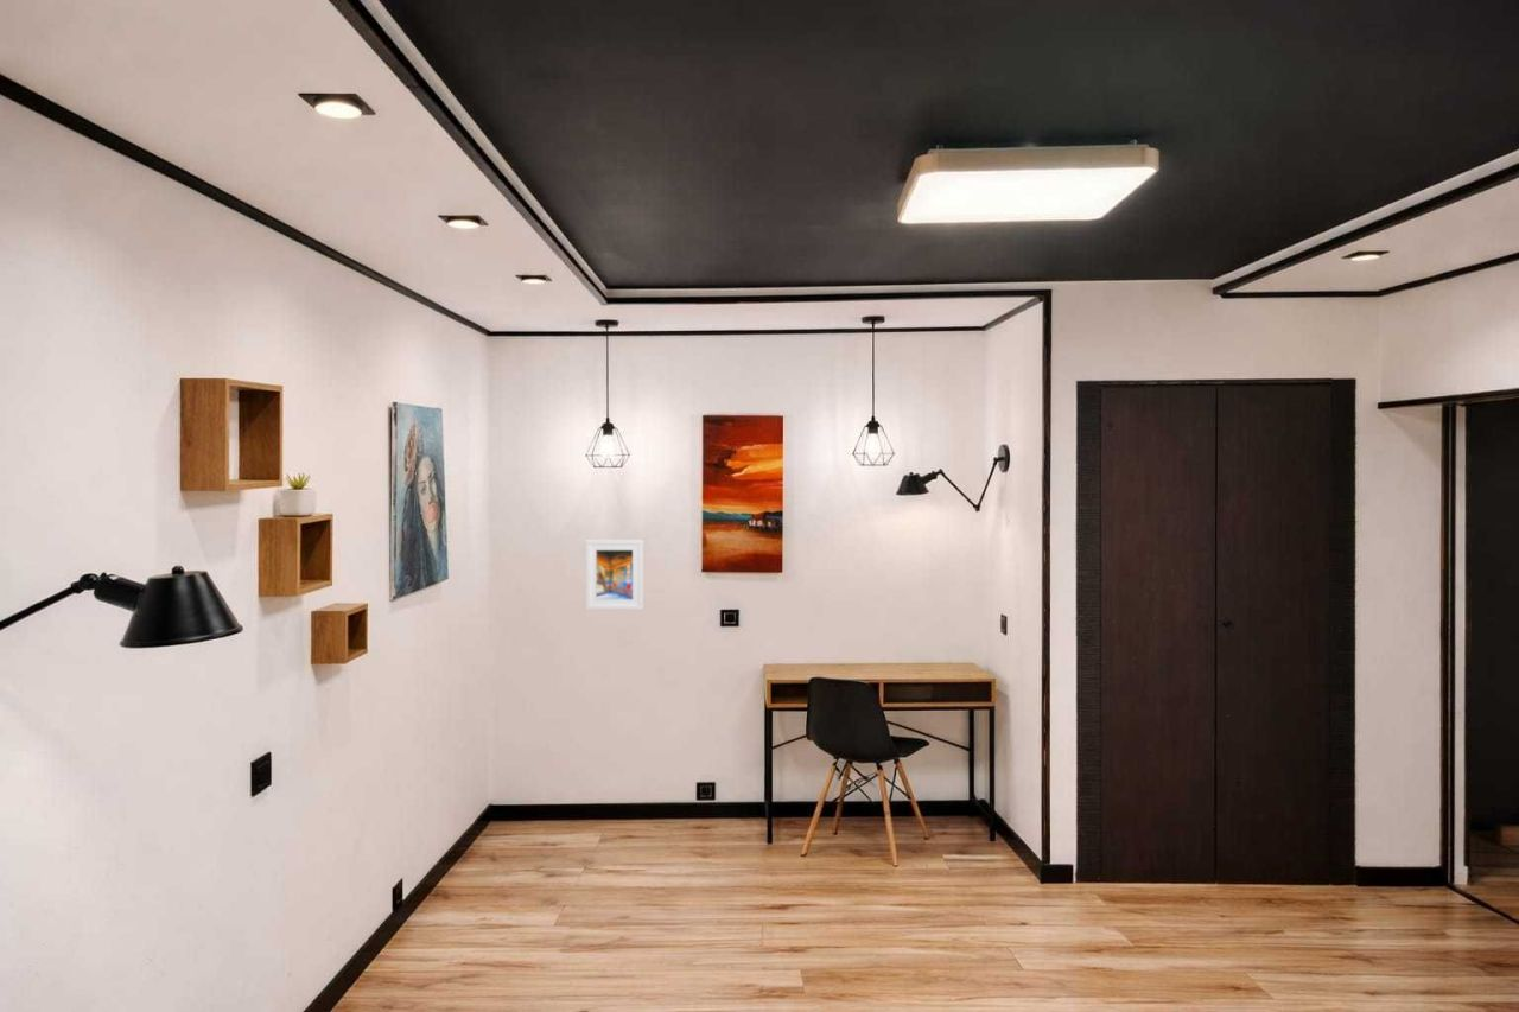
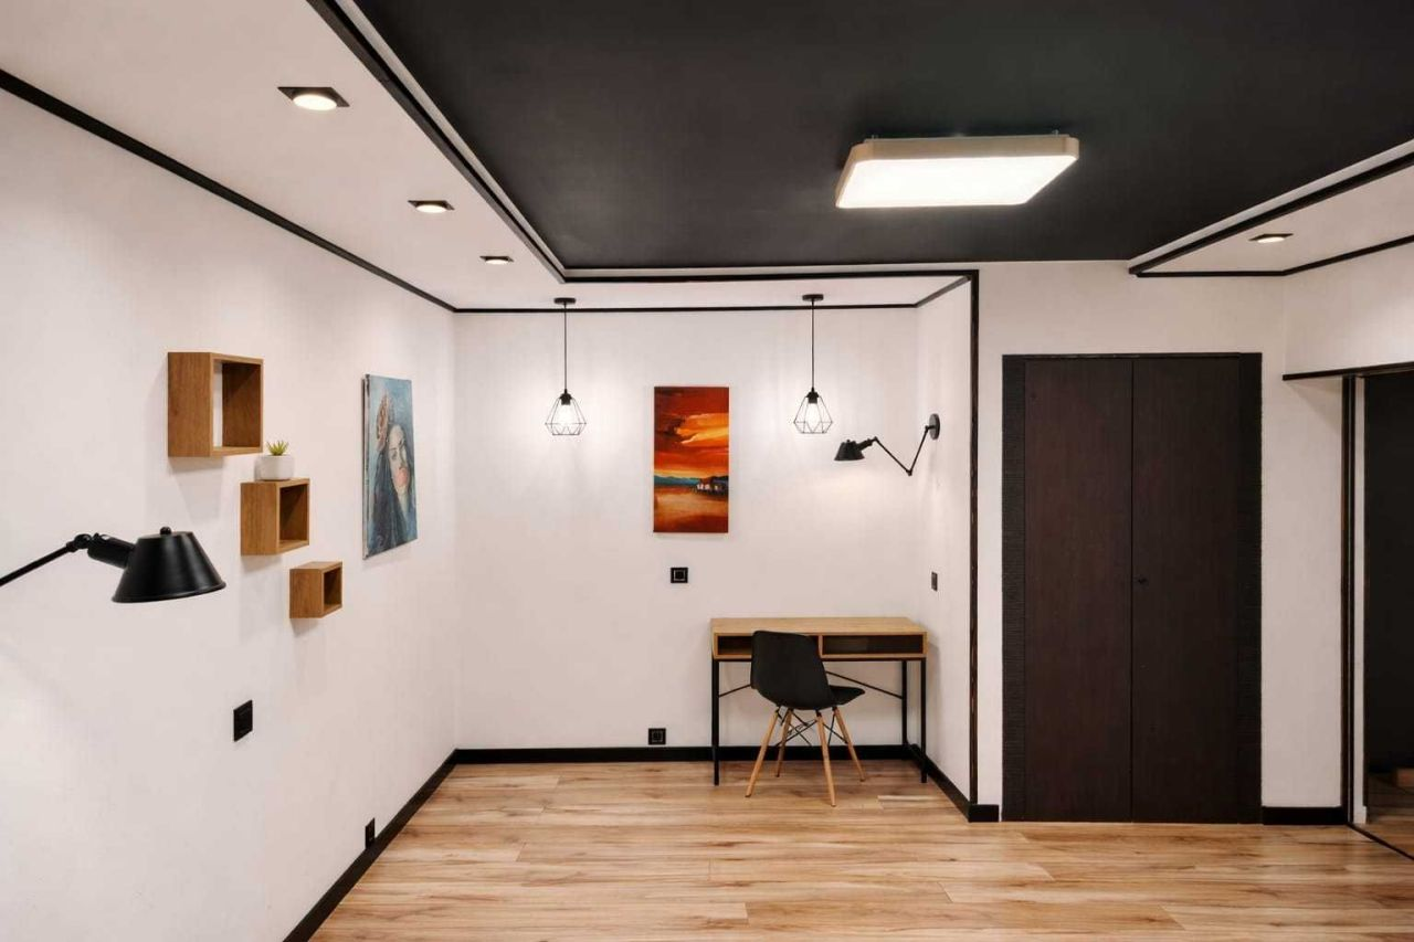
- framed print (614, 574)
